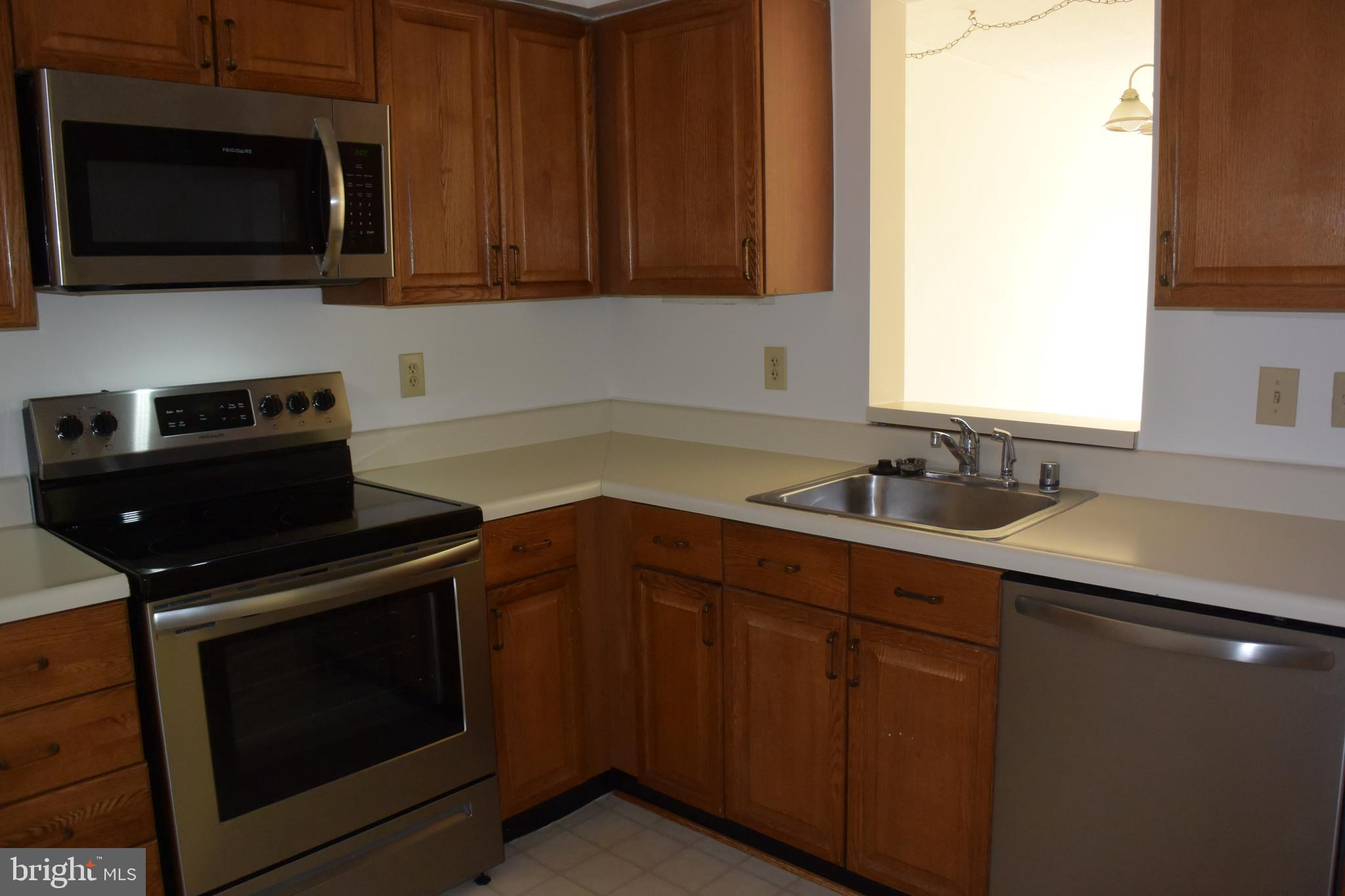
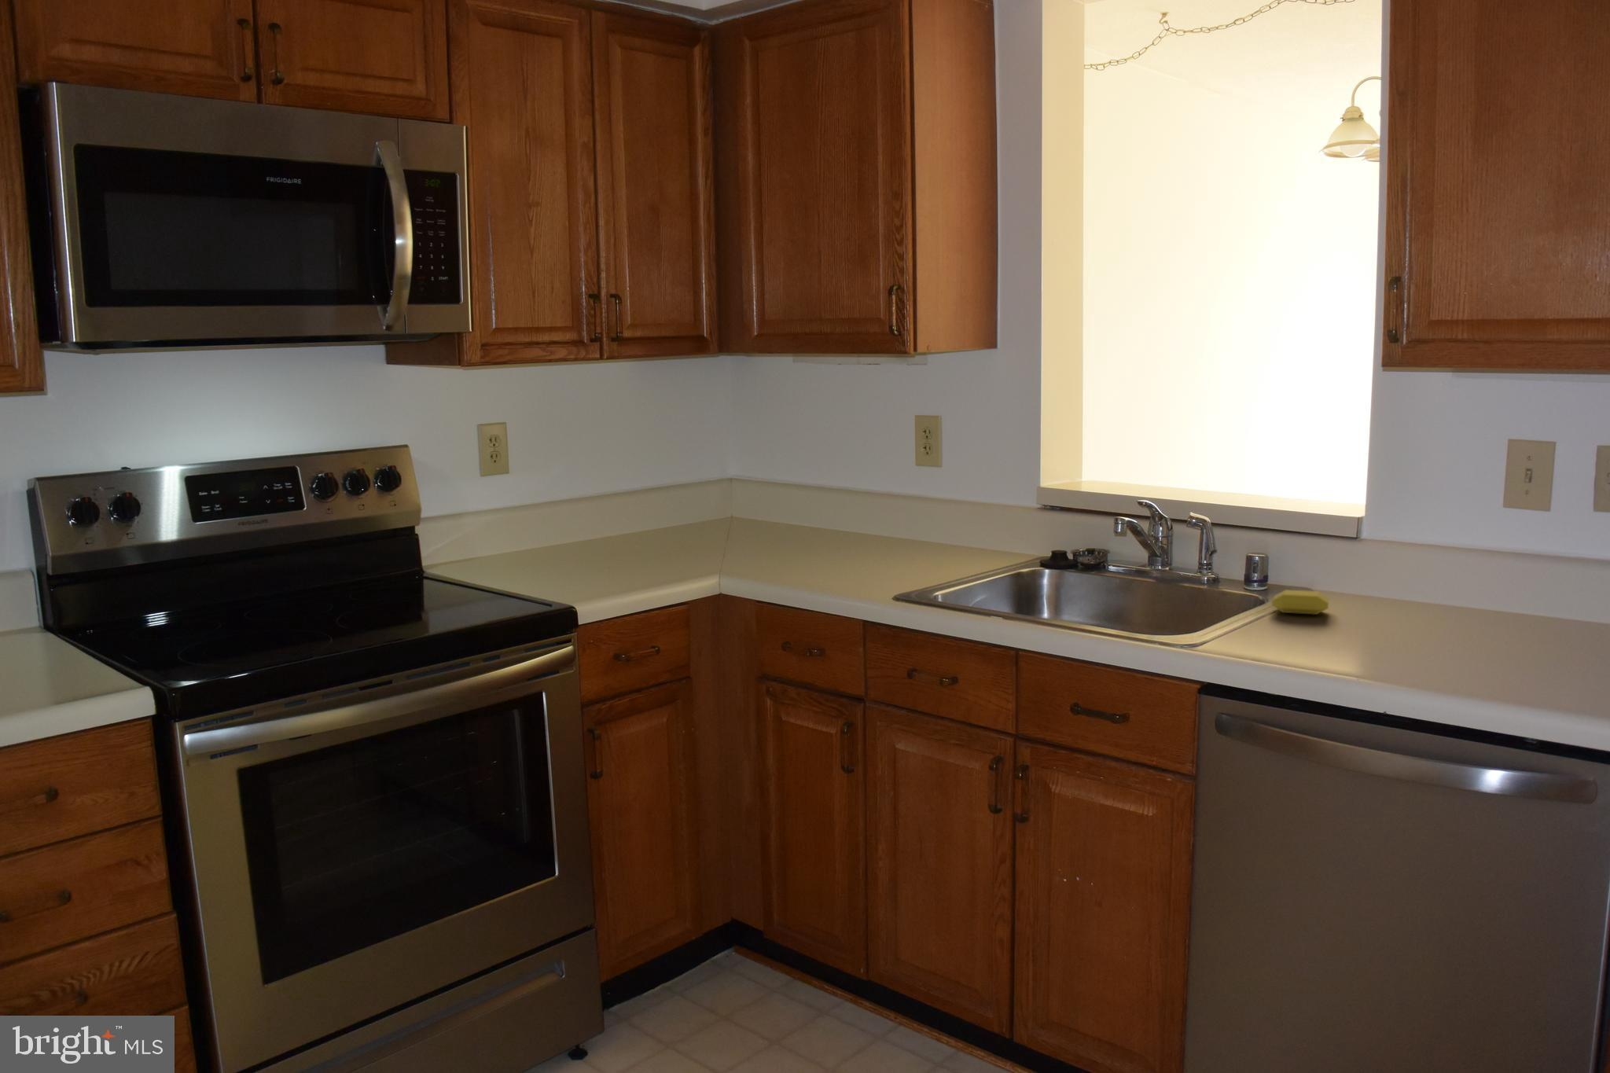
+ soap bar (1300, 601)
